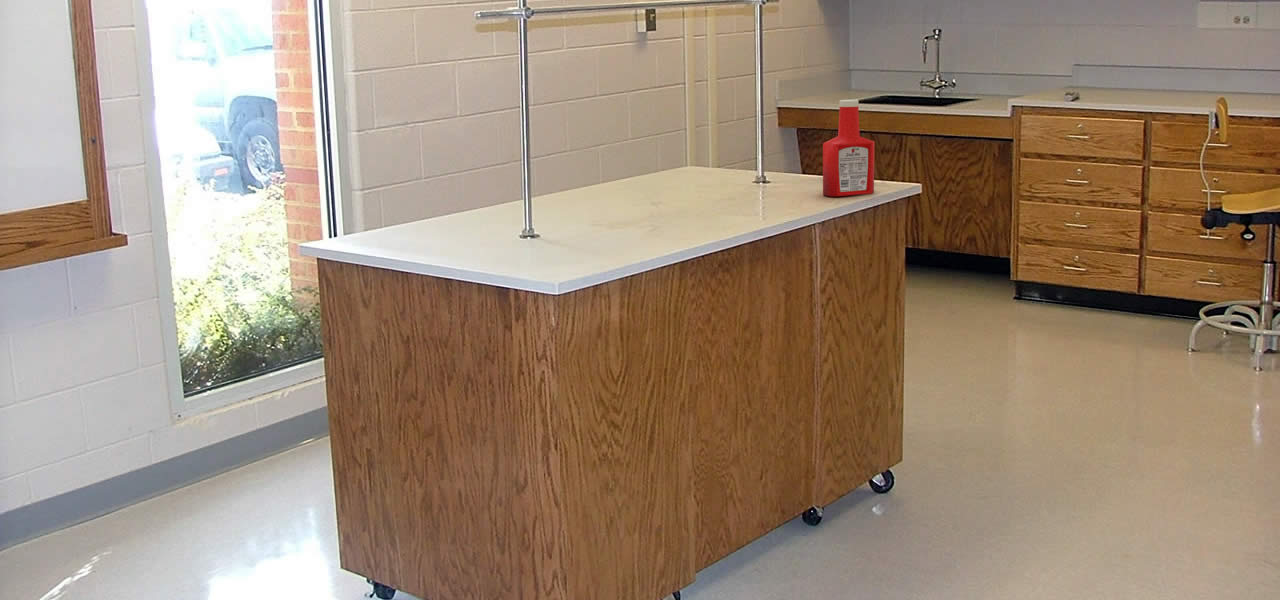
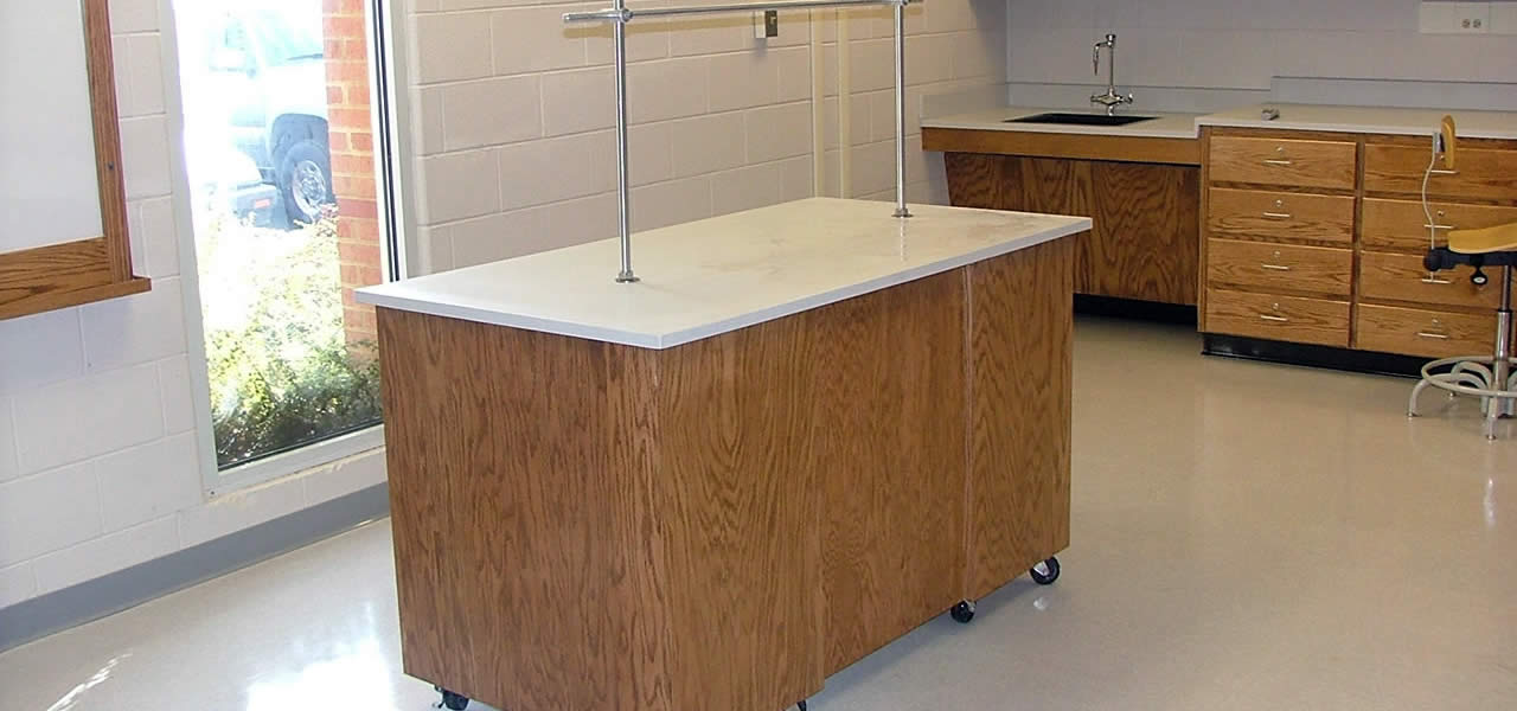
- soap bottle (848, 147)
